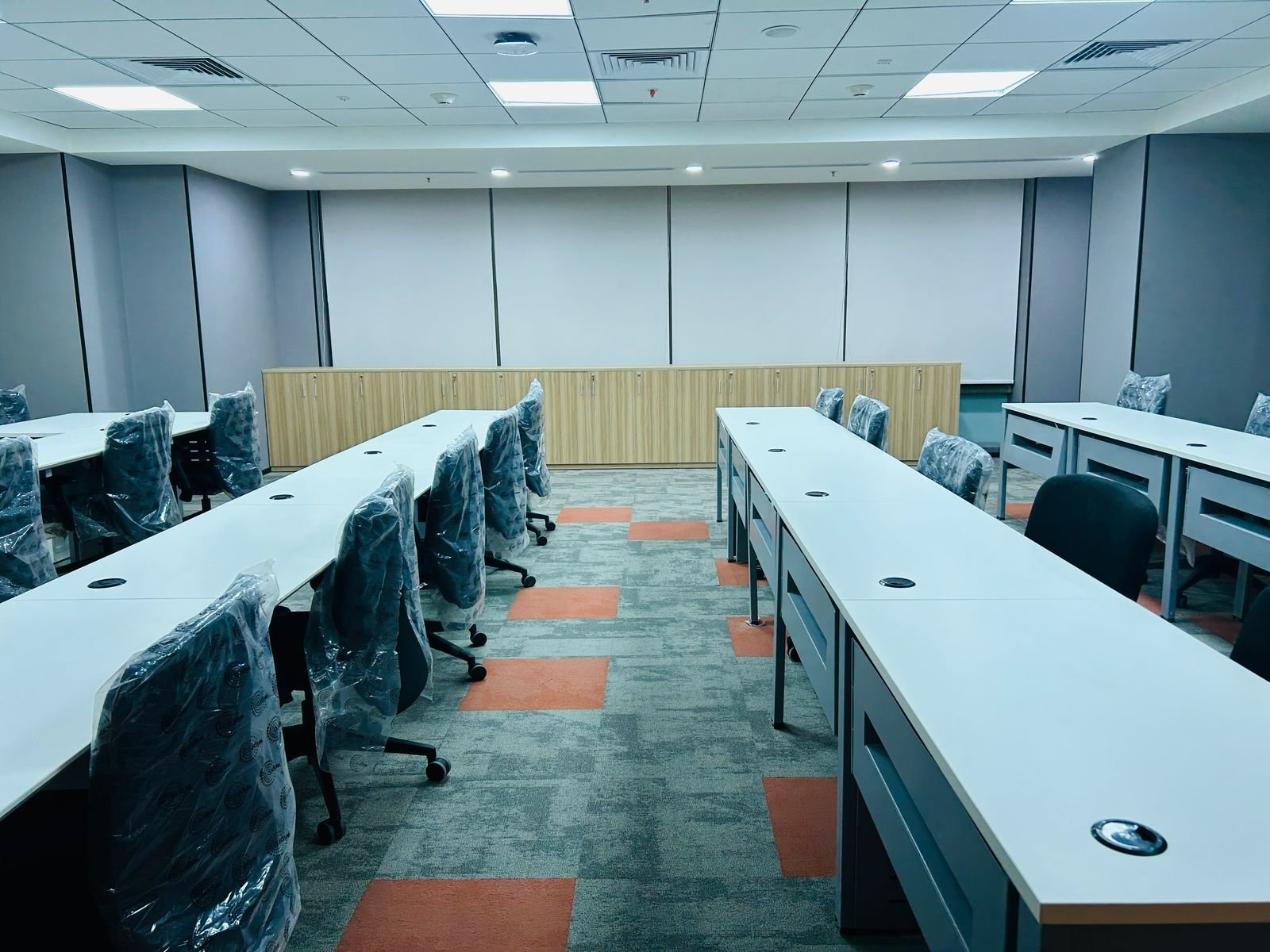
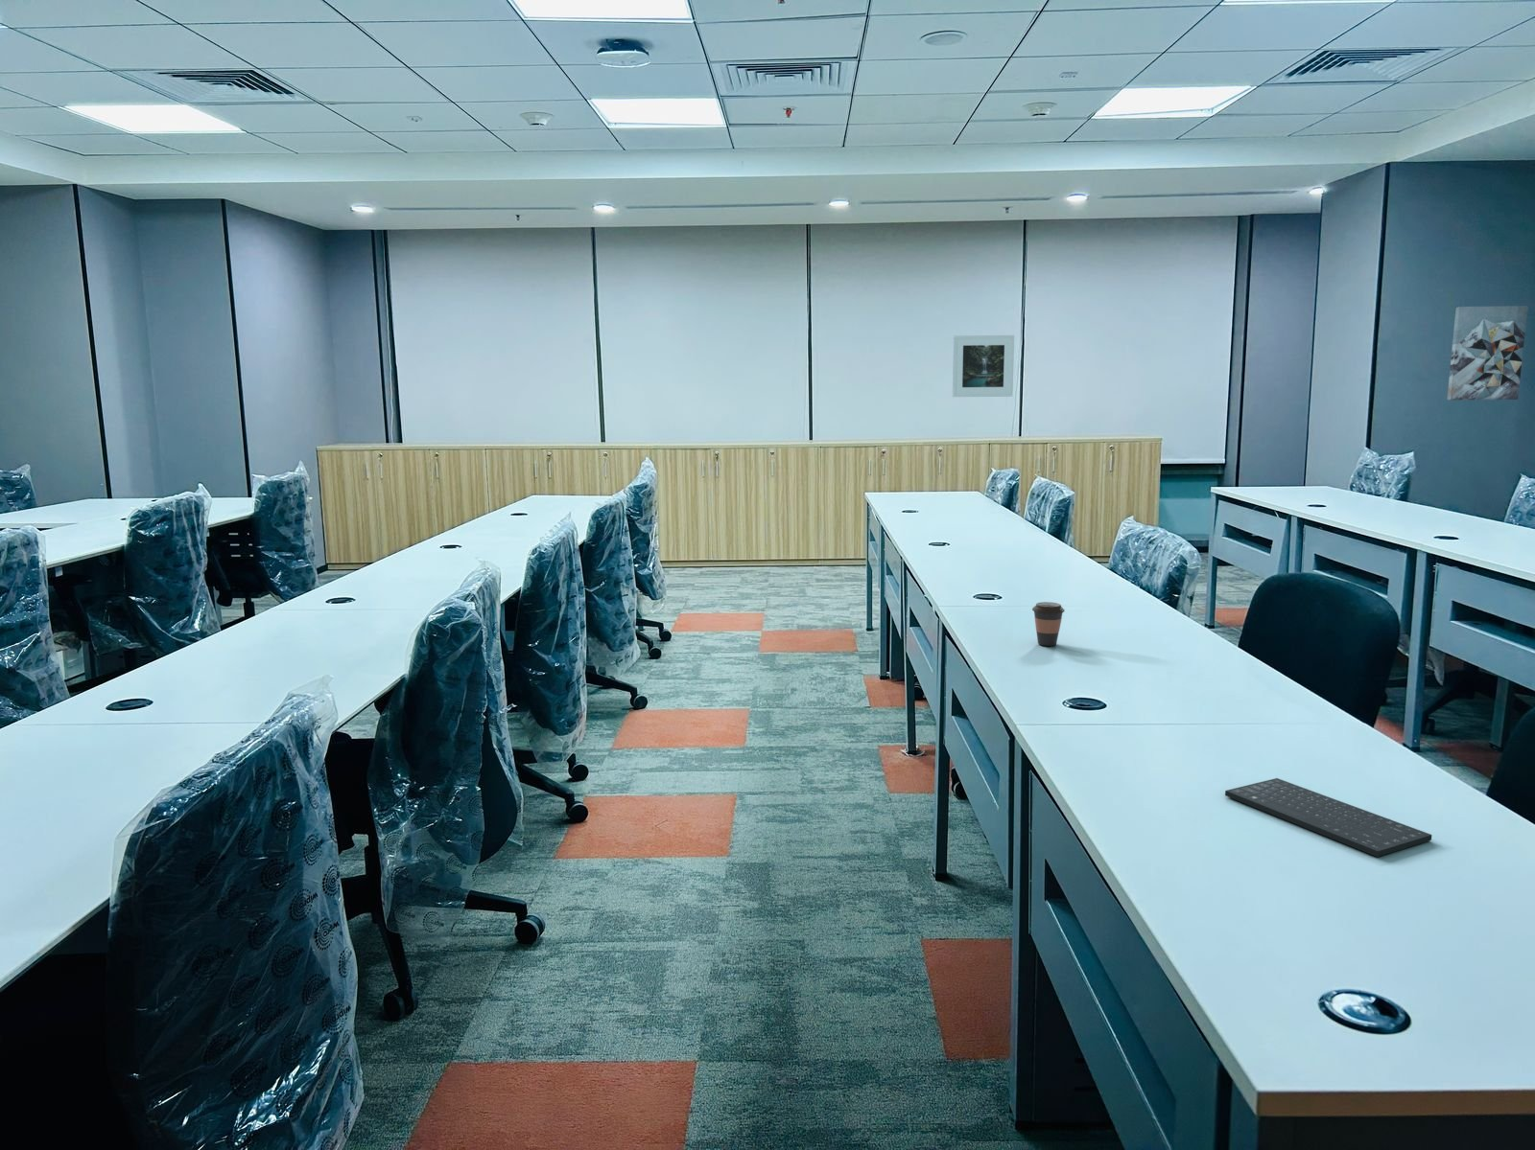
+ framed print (983, 366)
+ keyboard (1322, 814)
+ coffee cup (1048, 623)
+ wall art (1487, 353)
